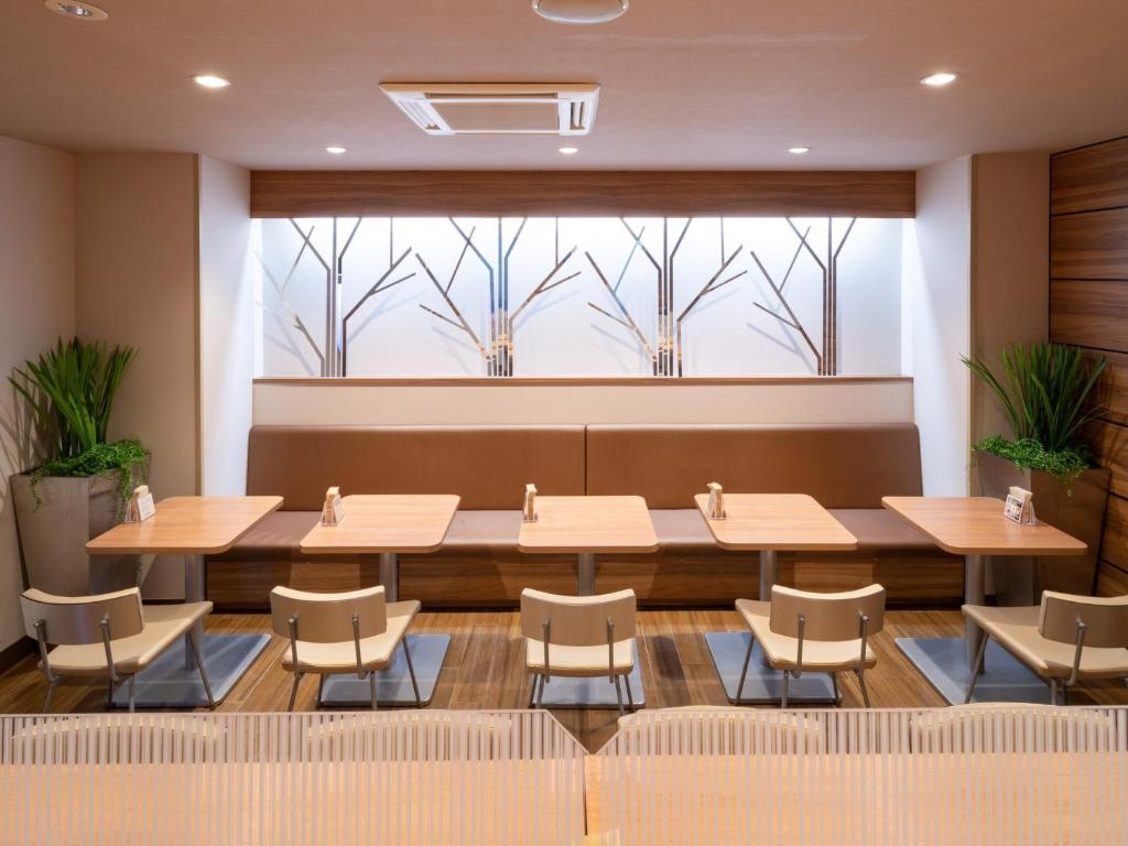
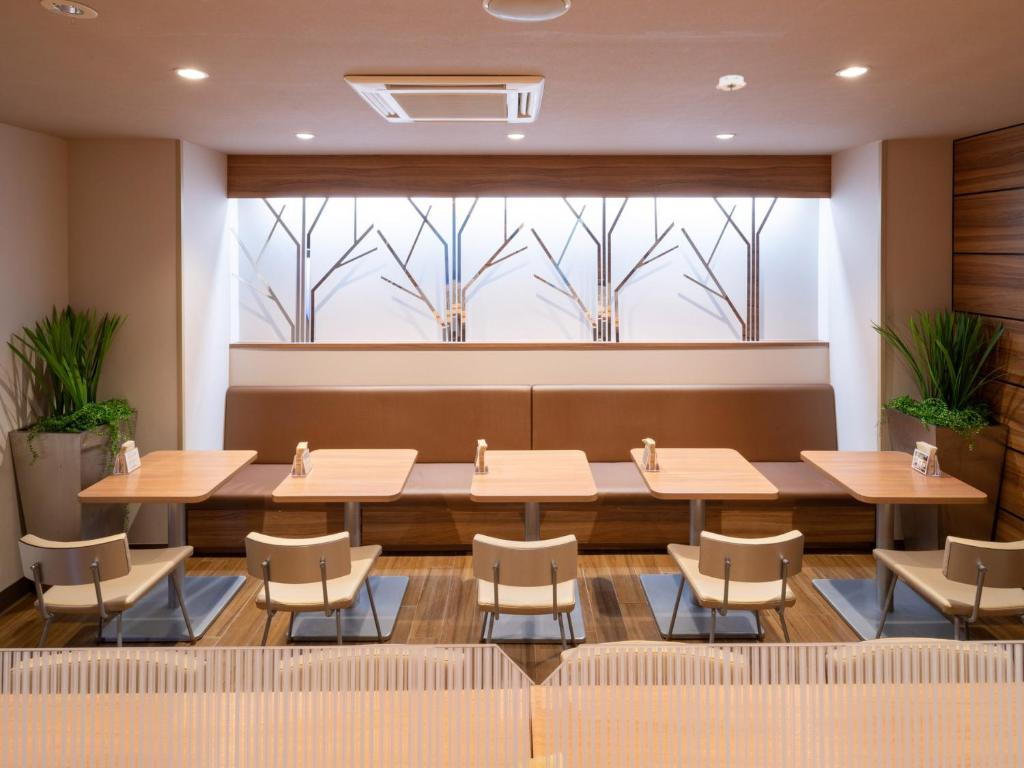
+ smoke detector (730, 83)
